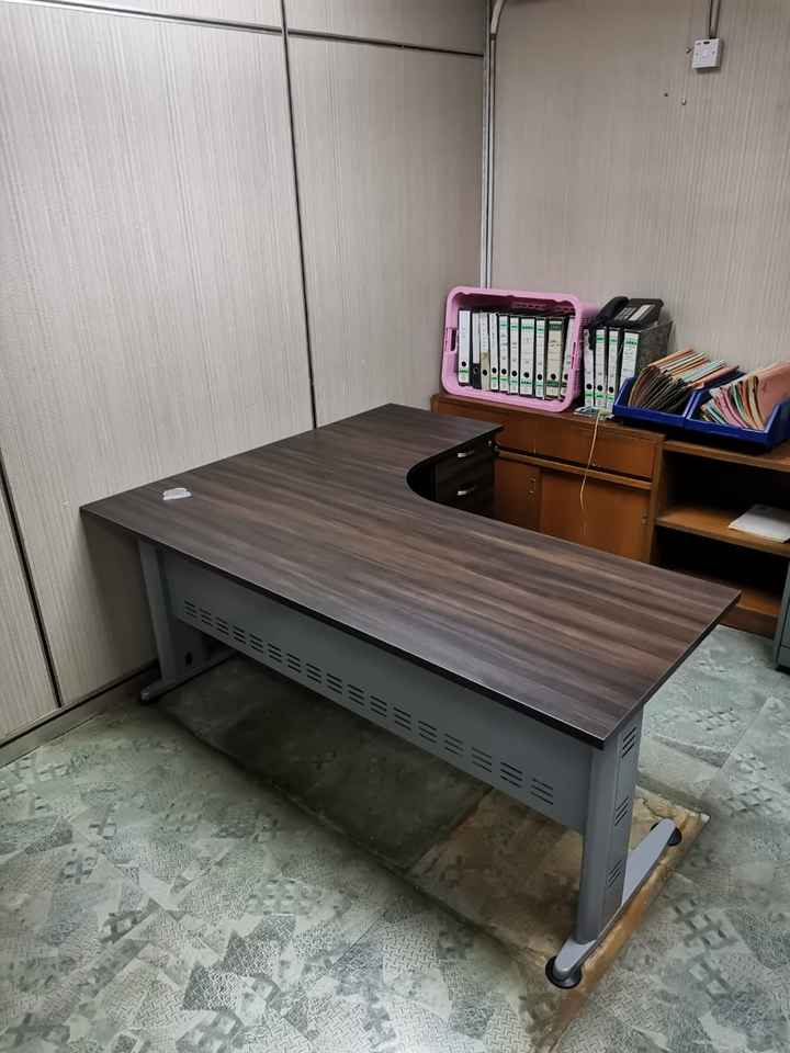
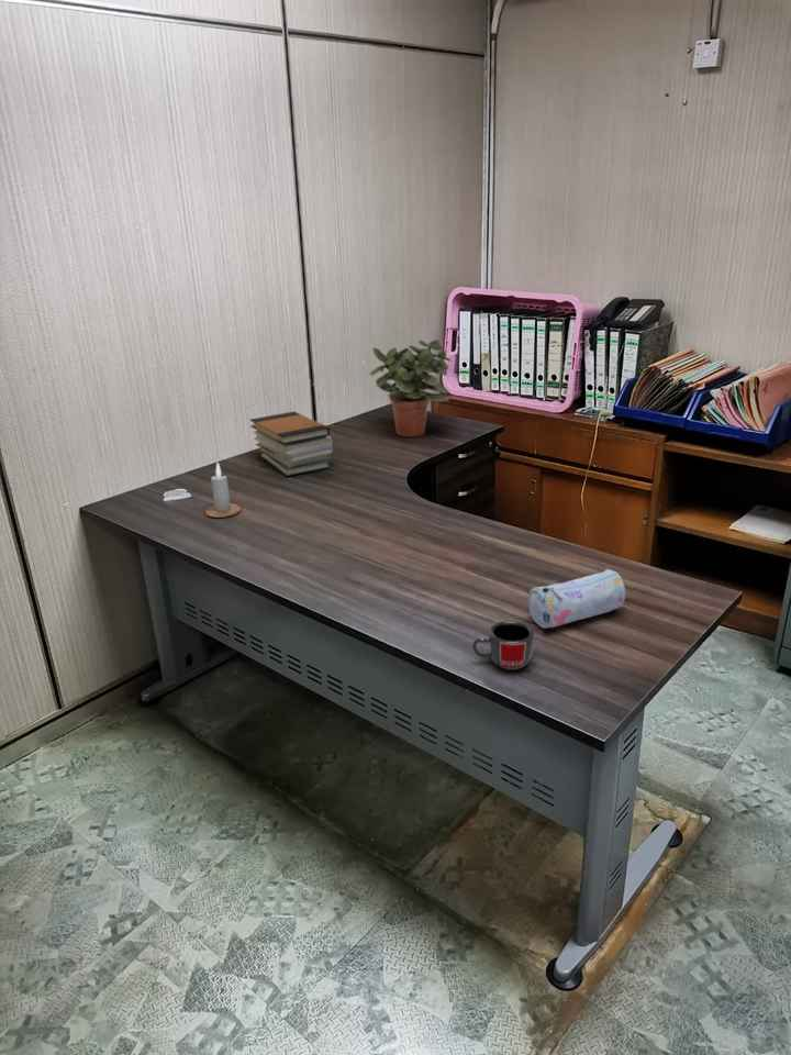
+ pencil case (576, 597)
+ mug (502, 646)
+ candle (220, 487)
+ potted plant (409, 387)
+ book stack (291, 443)
